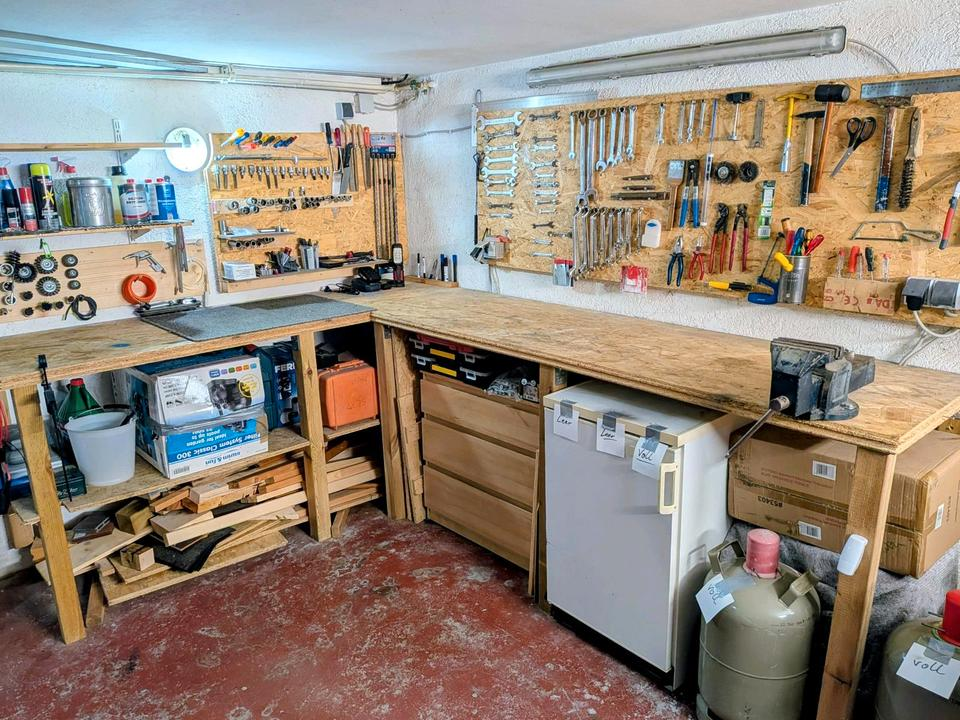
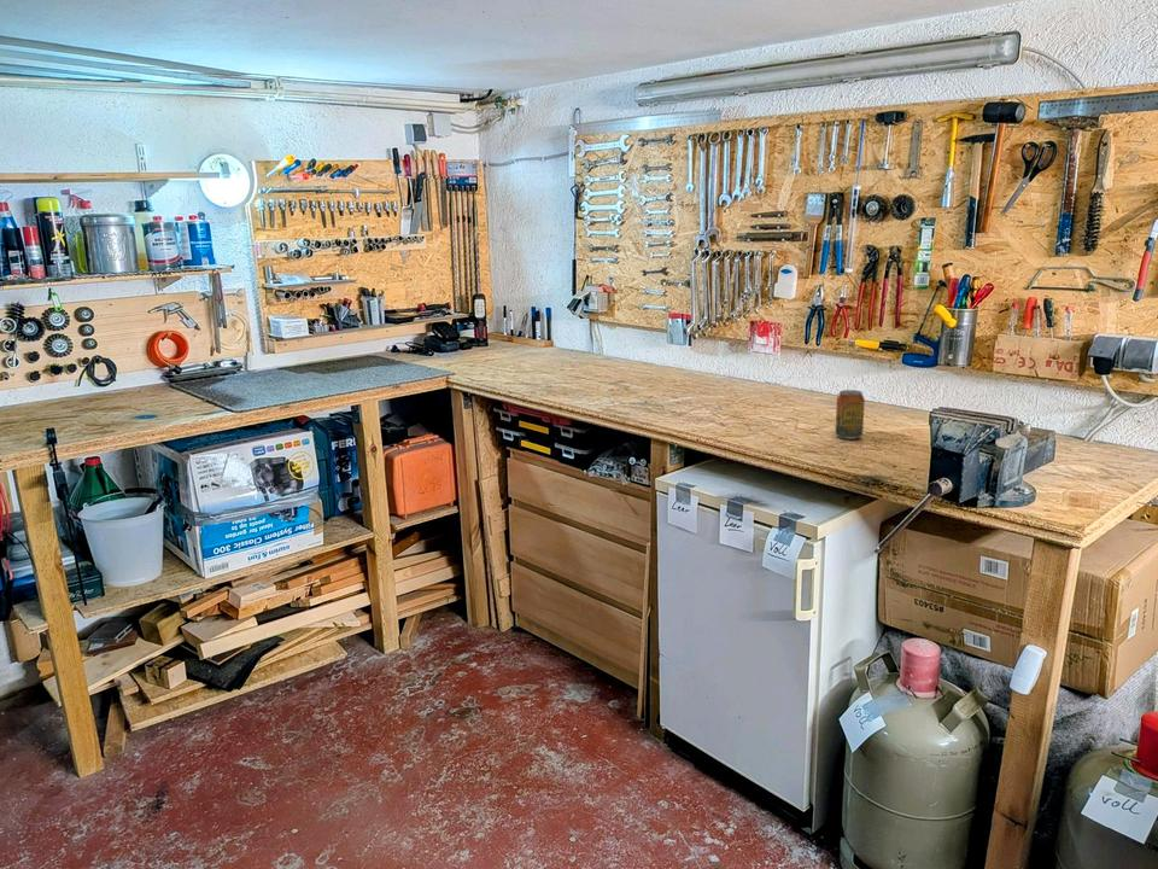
+ beverage can (849, 414)
